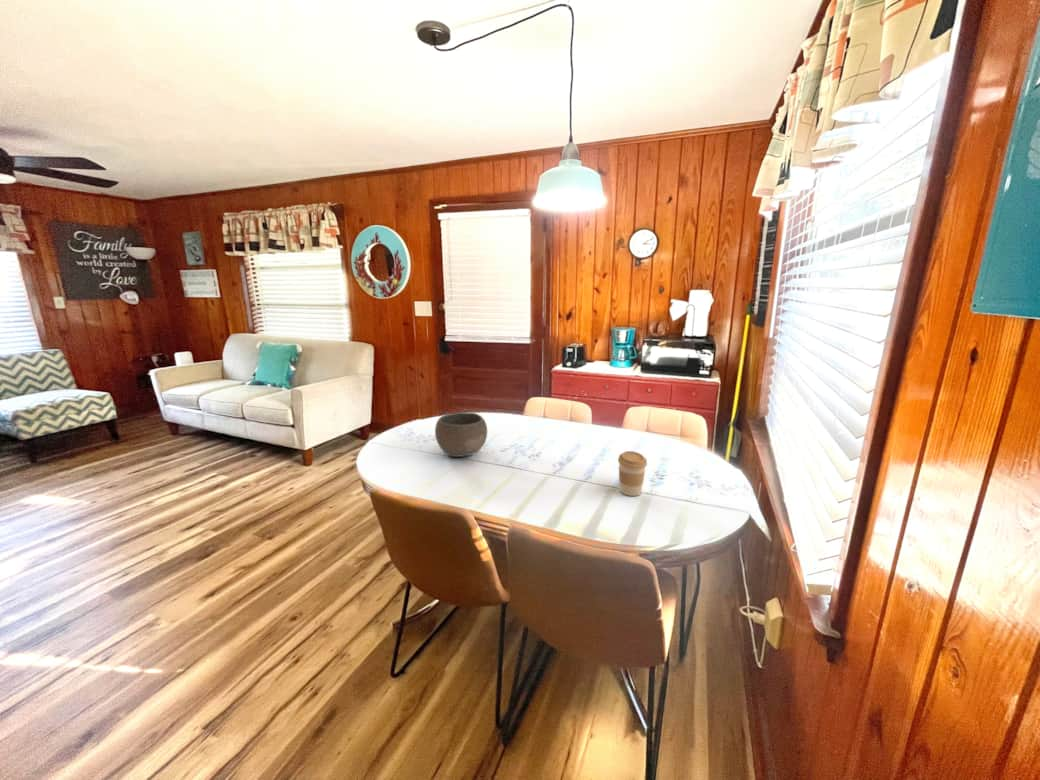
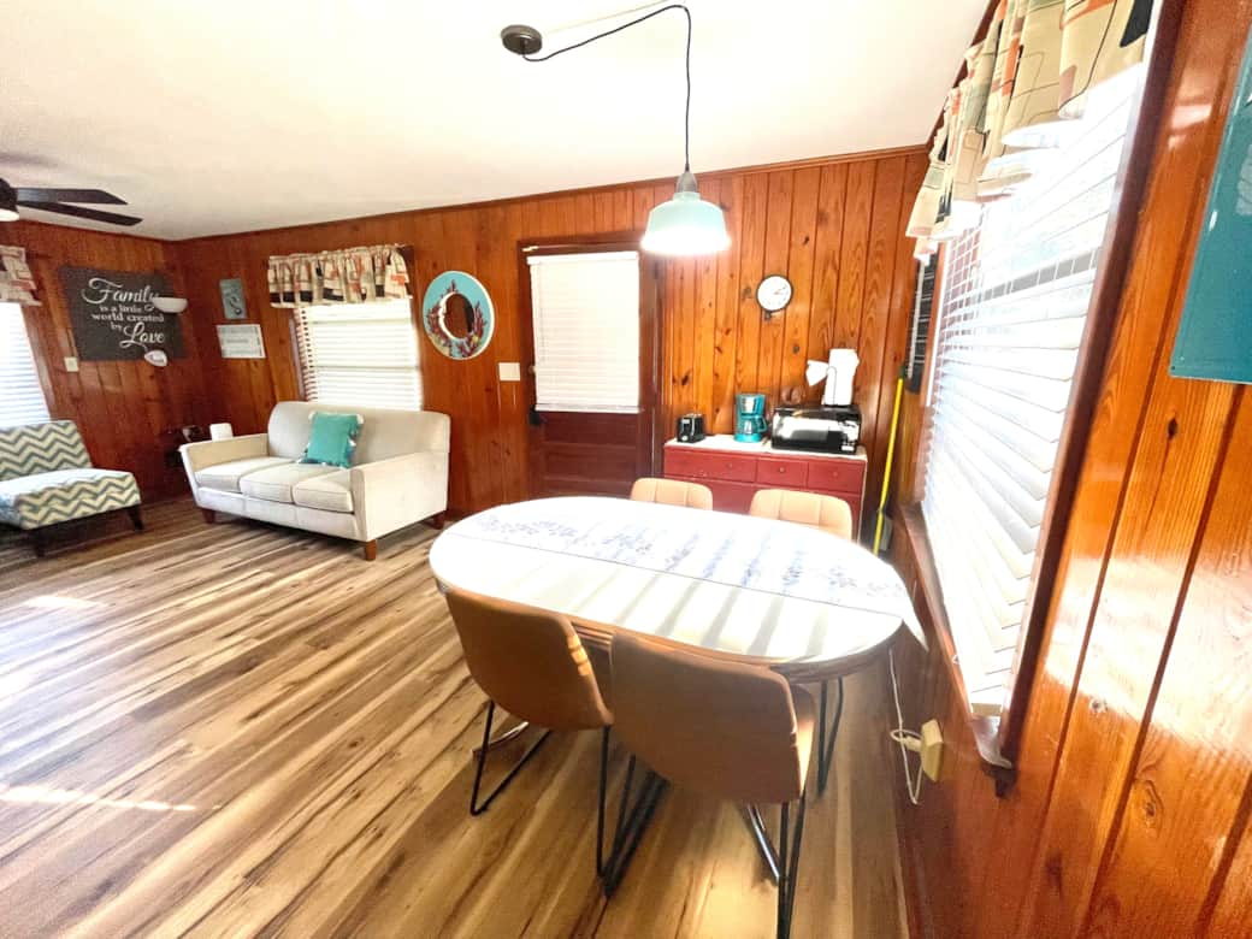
- coffee cup (631, 473)
- bowl (461, 435)
